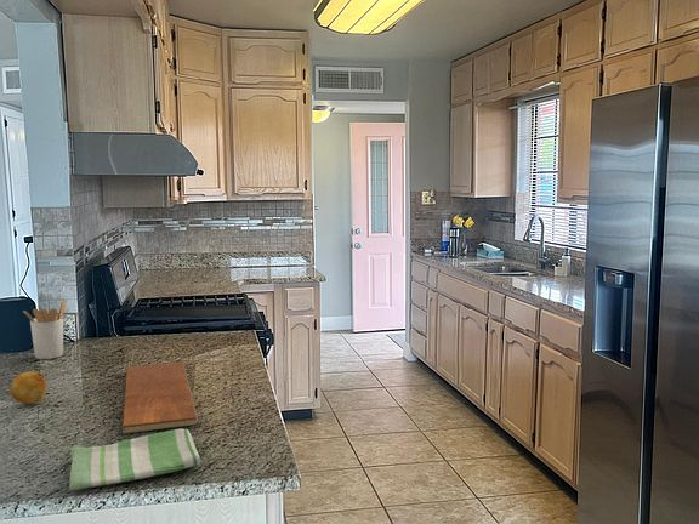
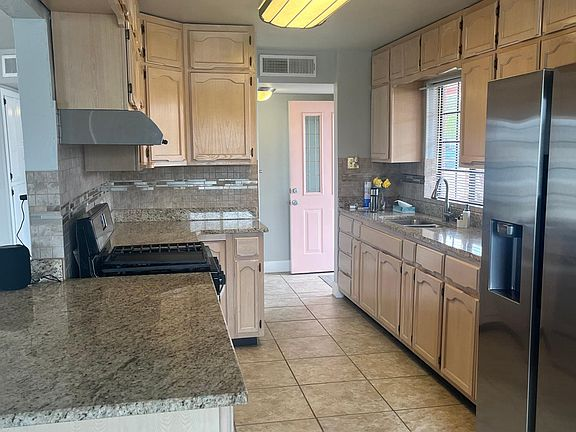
- fruit (28, 387)
- chopping board (158, 392)
- dish towel (135, 456)
- utensil holder (47, 330)
